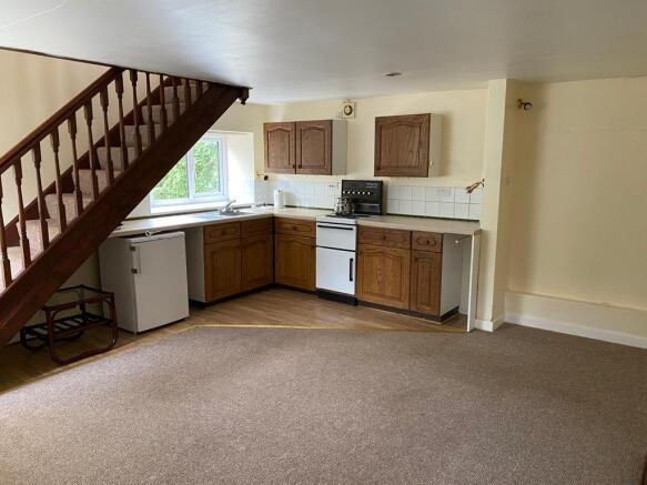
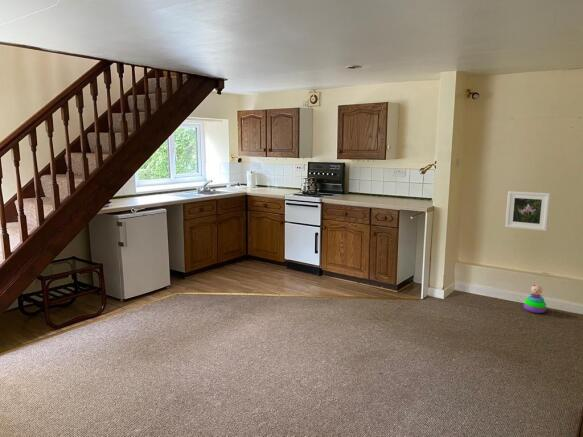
+ stacking toy (535, 297)
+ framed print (527, 210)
